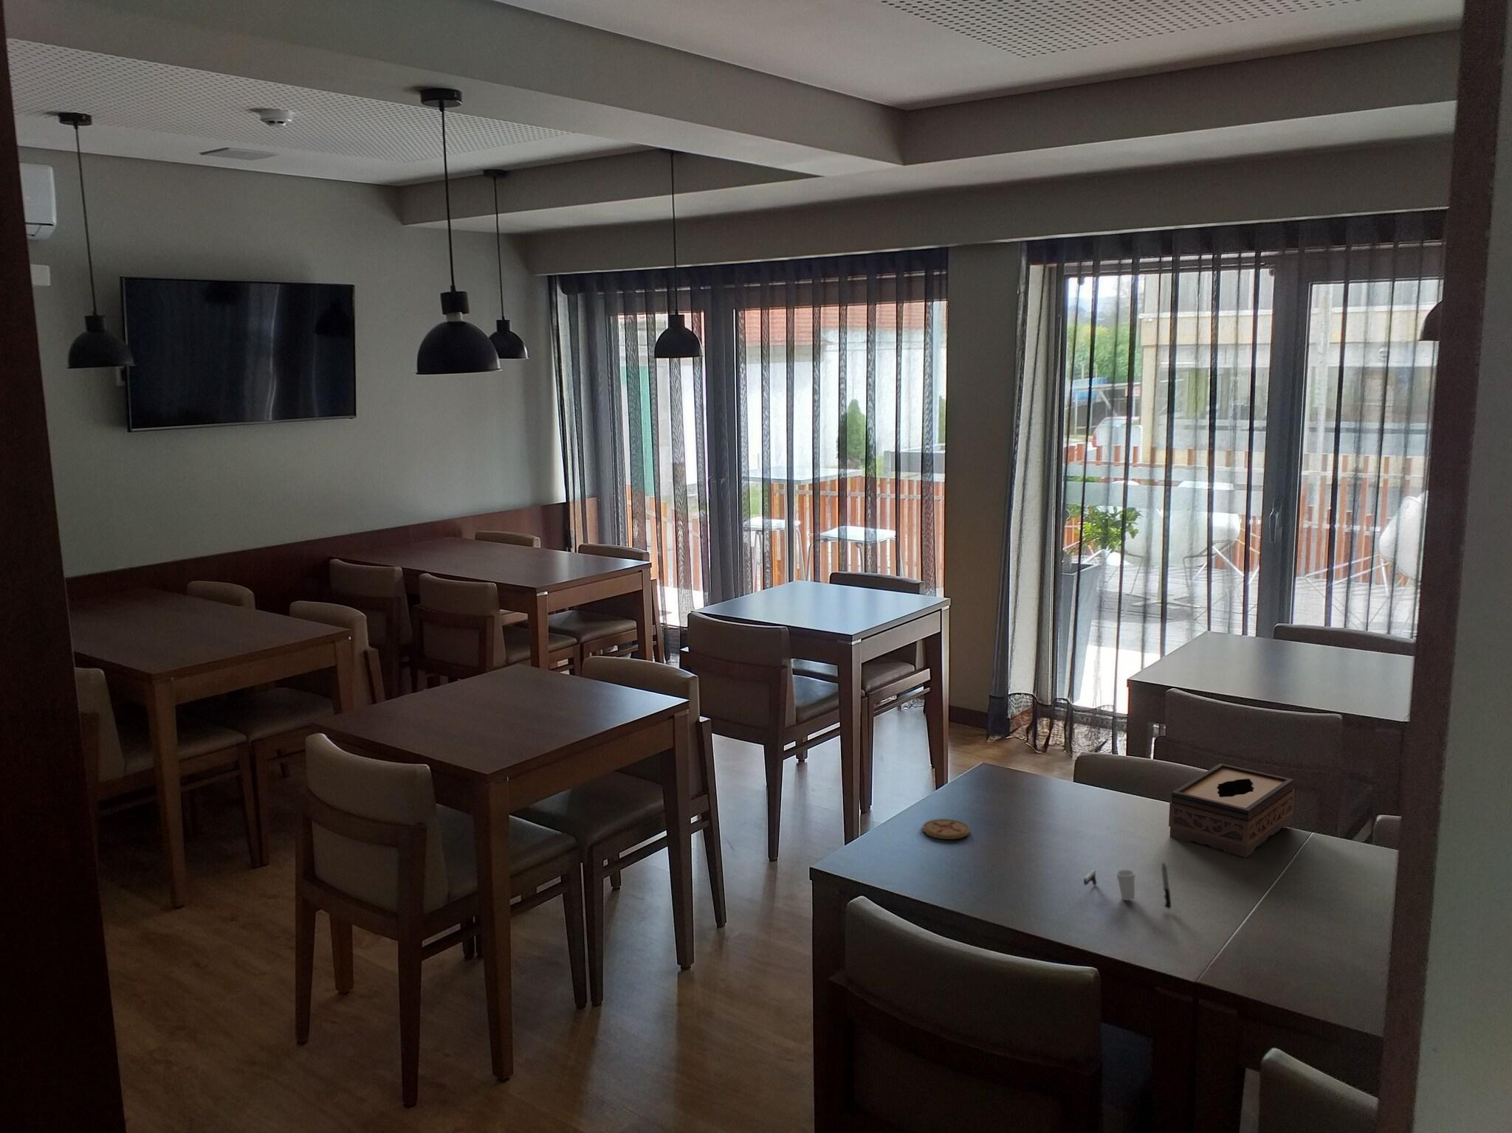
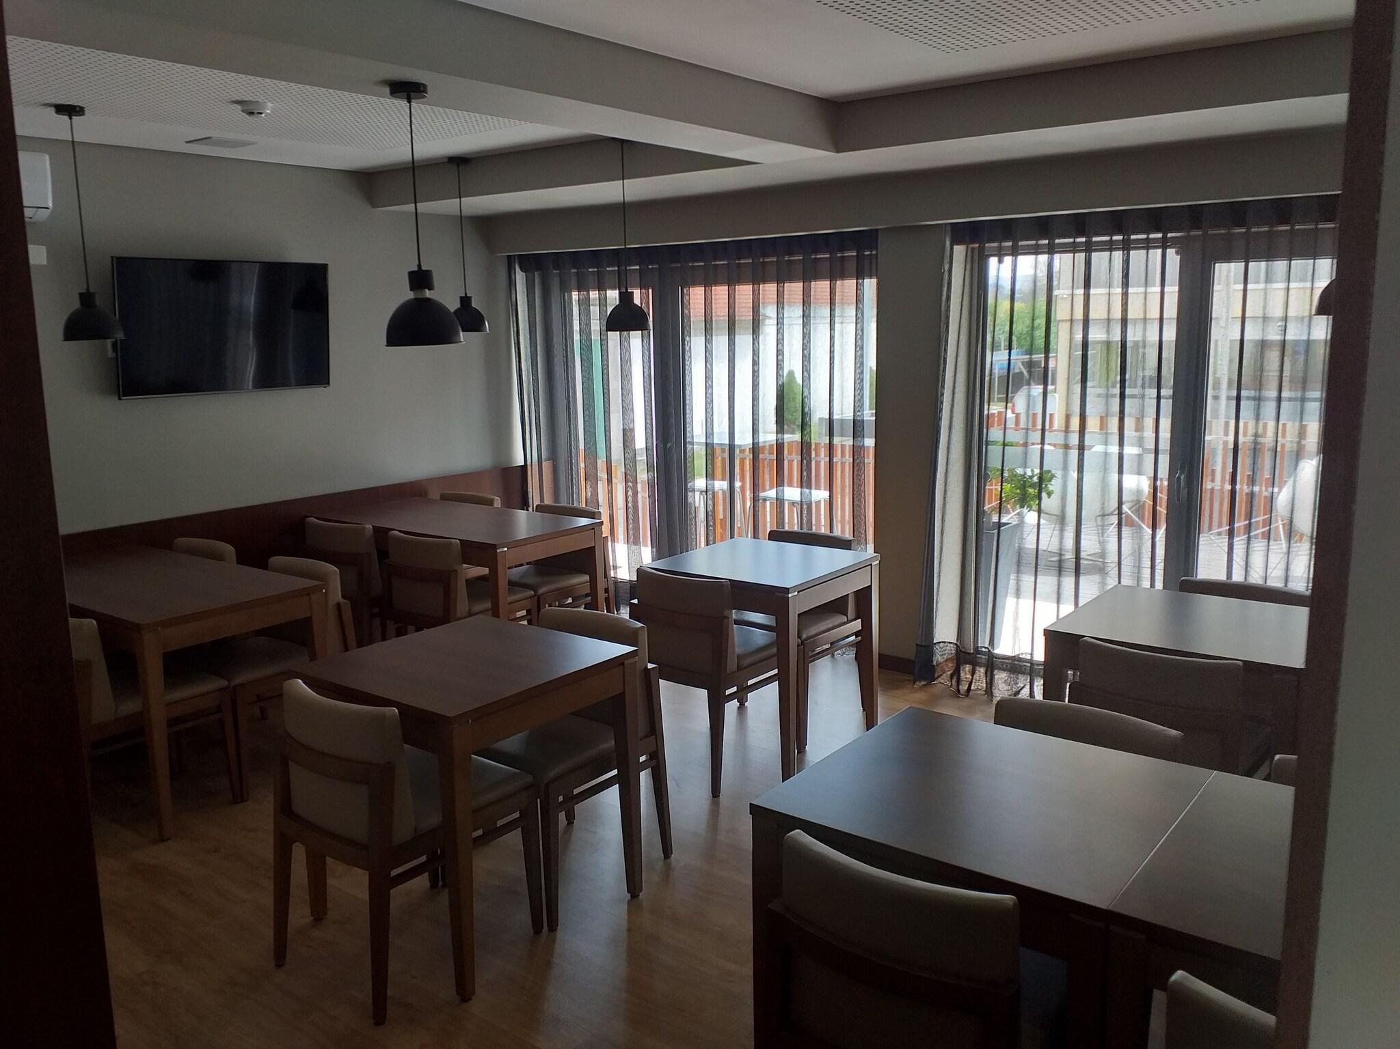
- coaster (945, 828)
- cup (1129, 876)
- tissue box (1232, 808)
